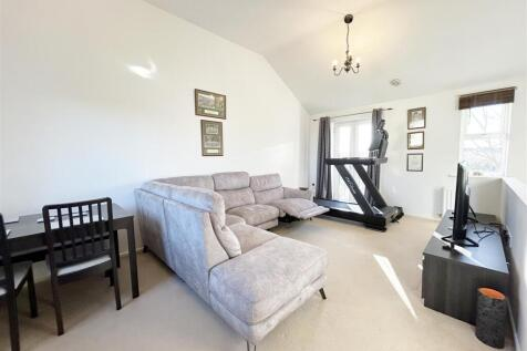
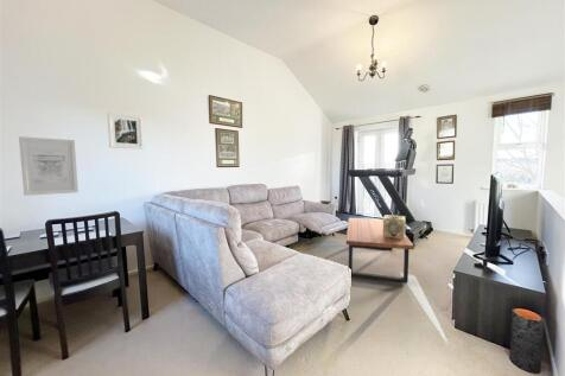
+ wall art (50, 166)
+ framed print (126, 132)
+ coffee table (373, 244)
+ decorative cube (394, 225)
